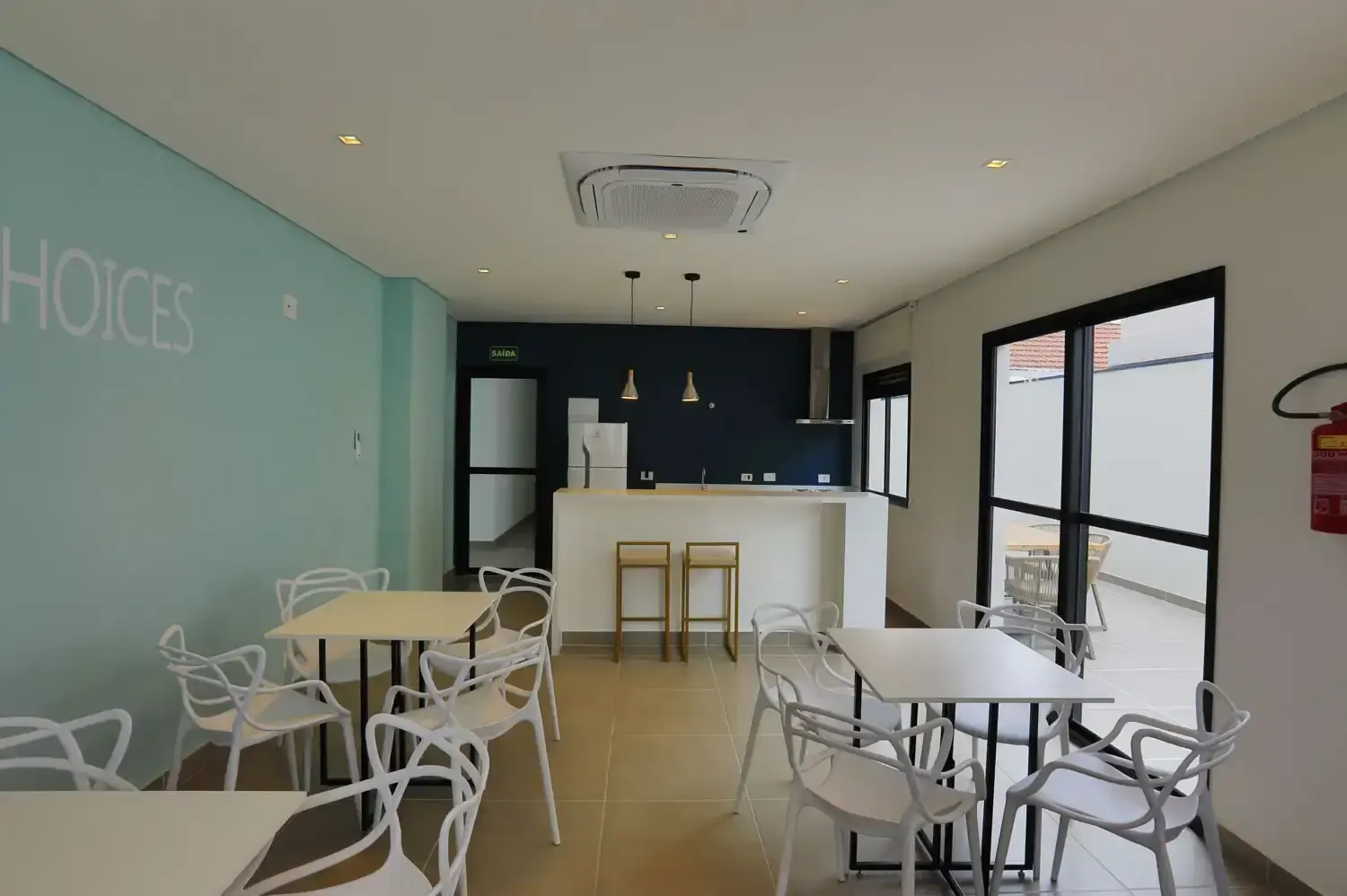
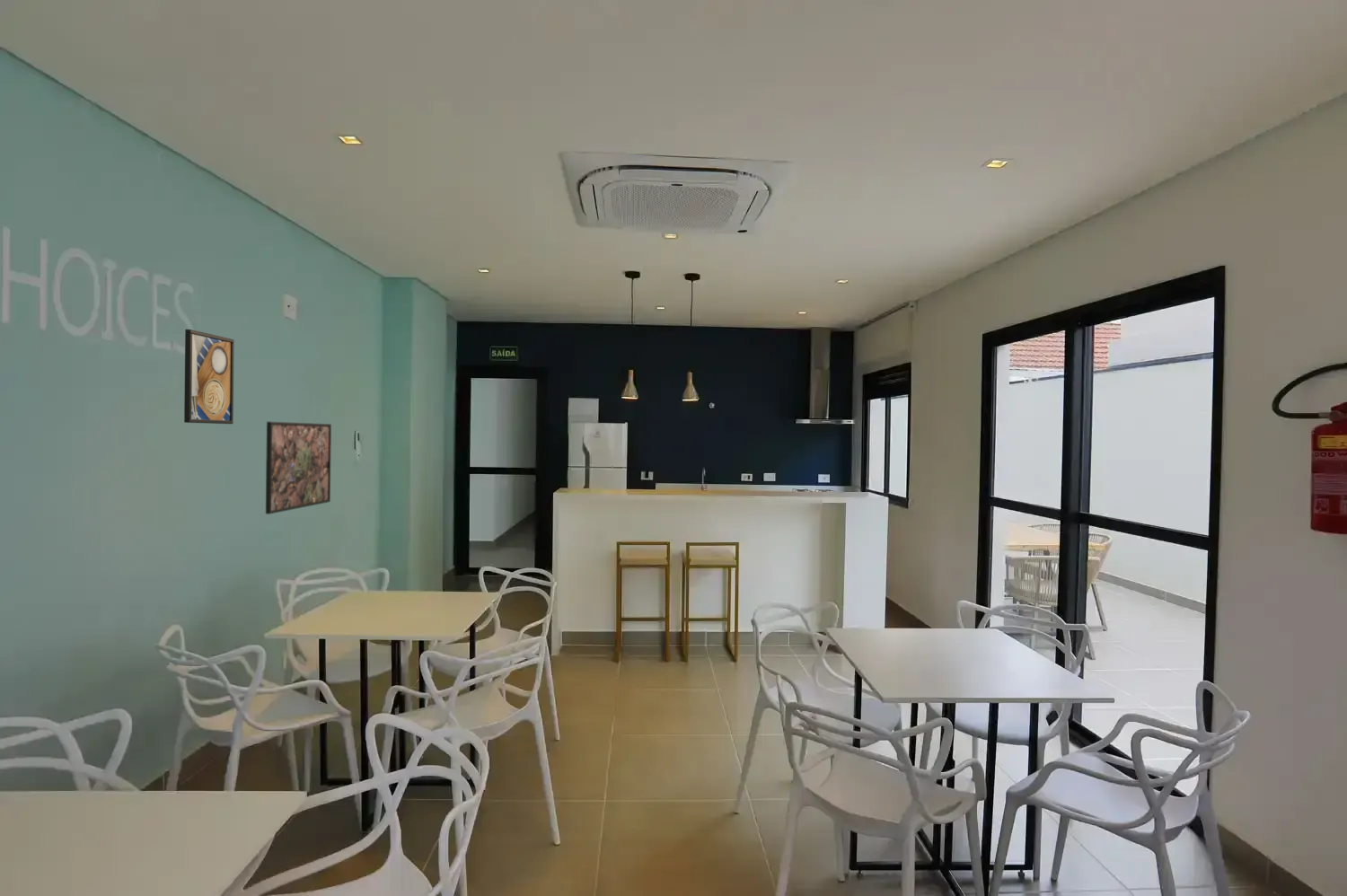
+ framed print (210, 379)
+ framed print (301, 465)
